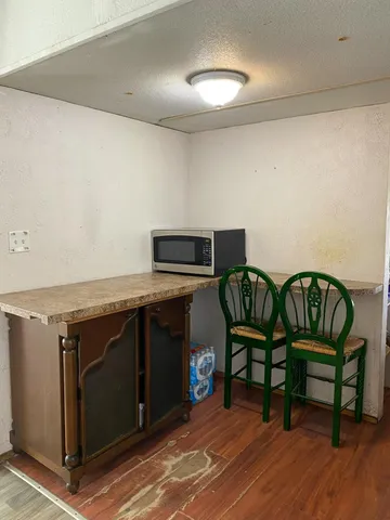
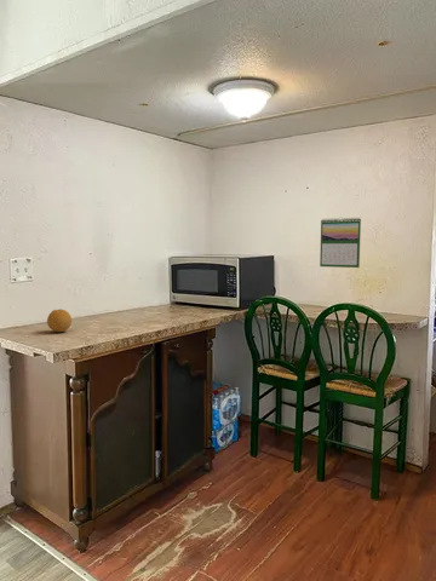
+ calendar (339, 242)
+ fruit (59, 320)
